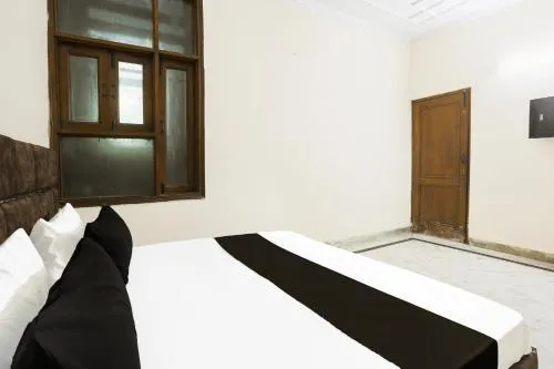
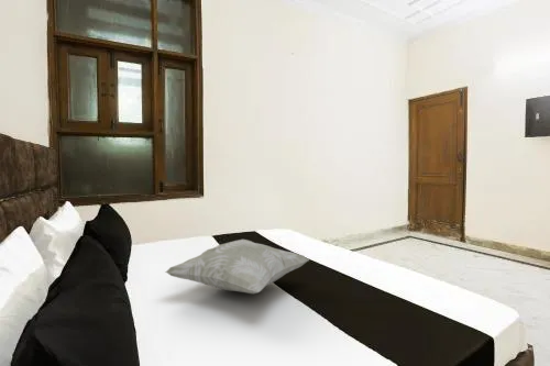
+ decorative pillow (241, 265)
